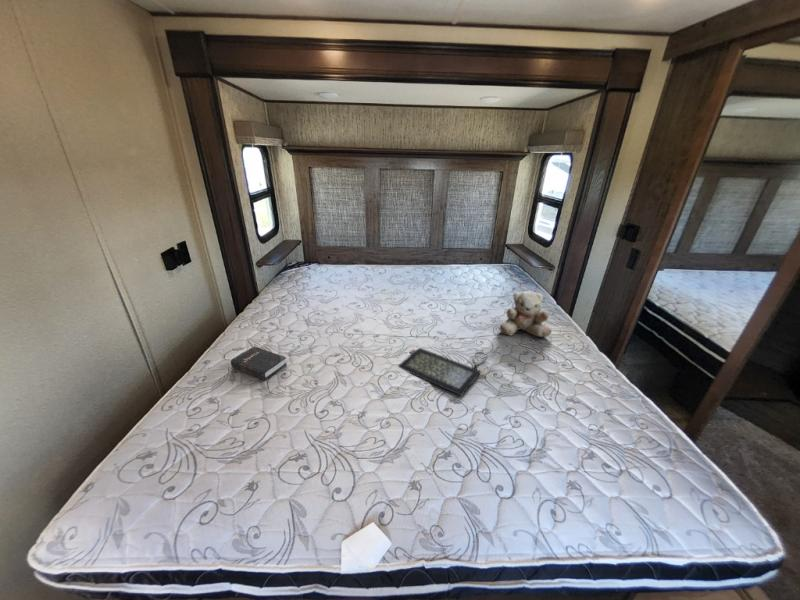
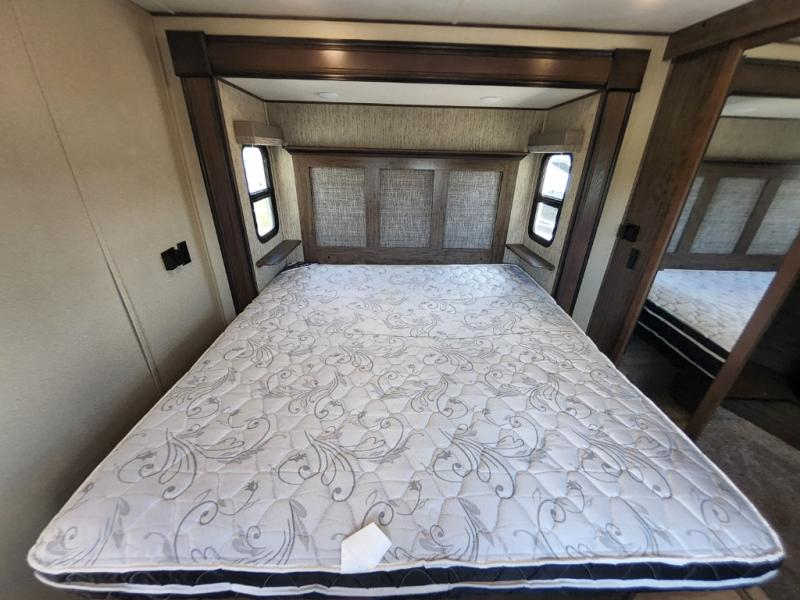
- hardback book (258, 362)
- clutch bag (442, 369)
- teddy bear (526, 314)
